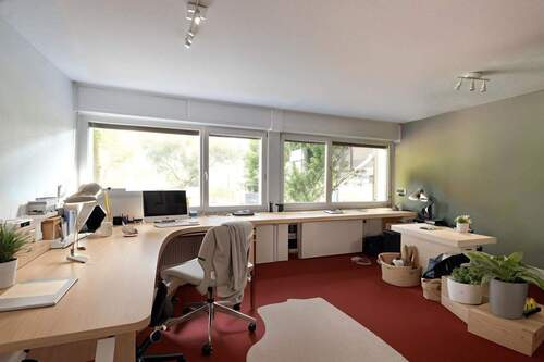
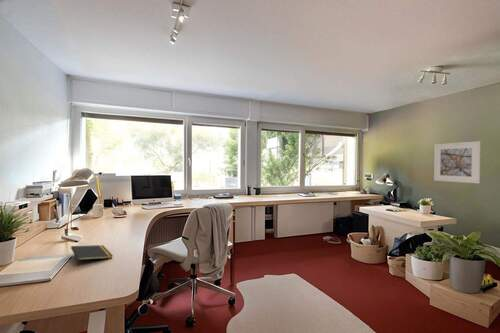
+ notepad (91, 251)
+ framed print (455, 162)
